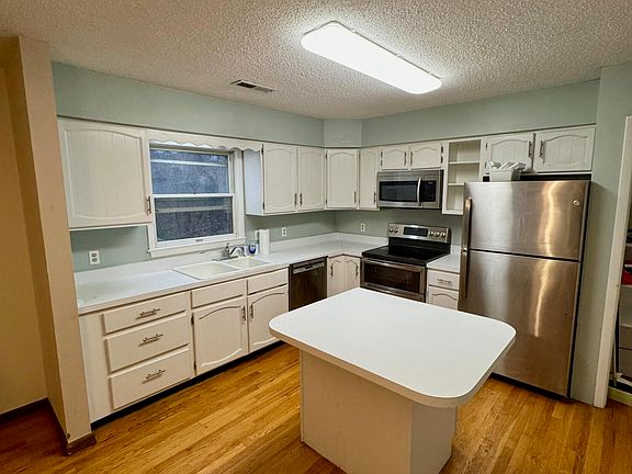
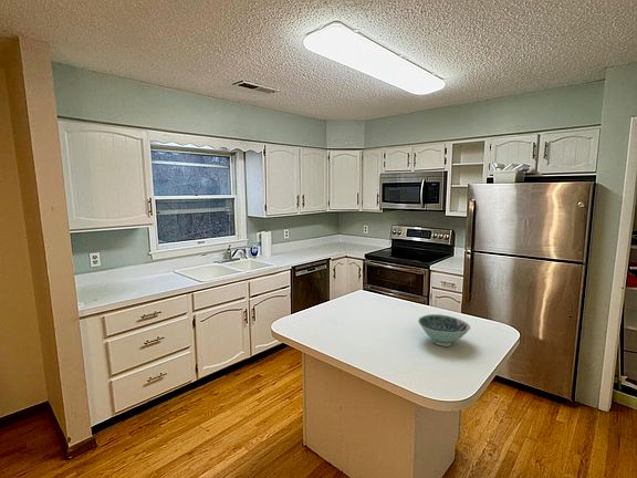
+ bowl (442, 332)
